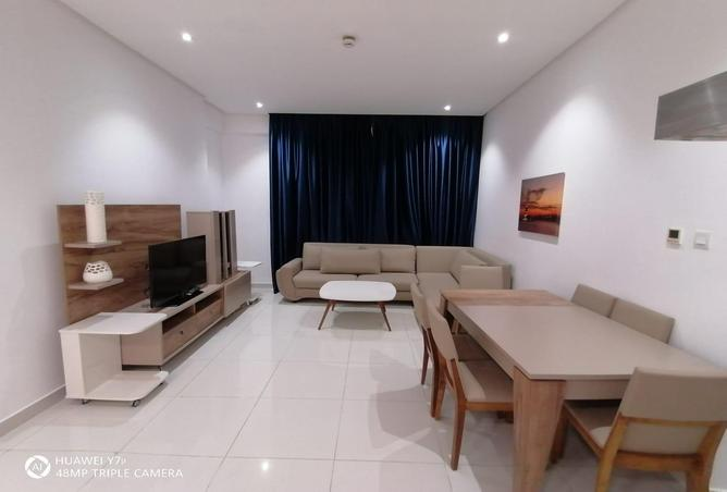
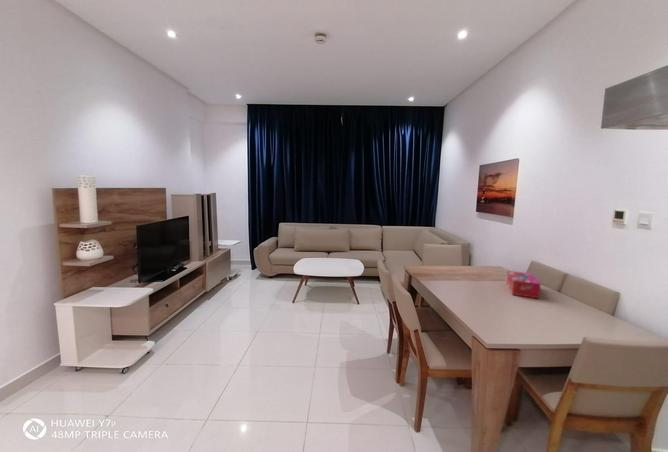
+ tissue box (522, 283)
